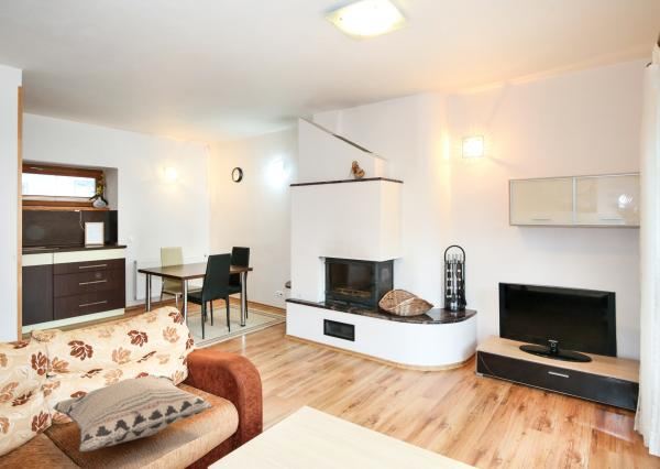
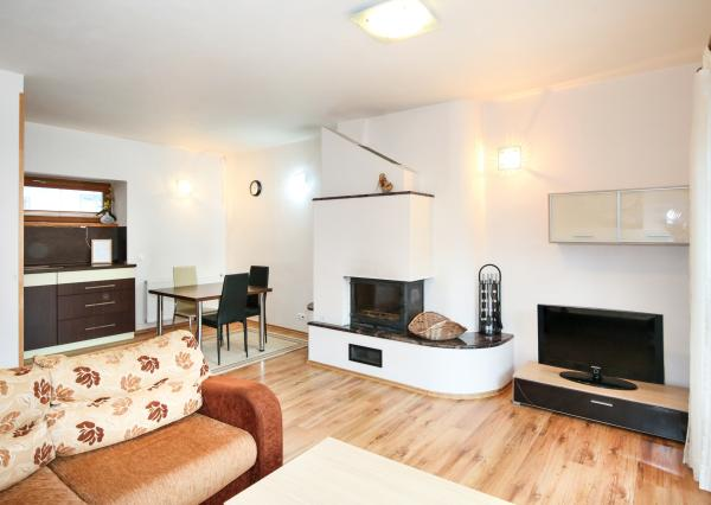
- decorative pillow (133, 406)
